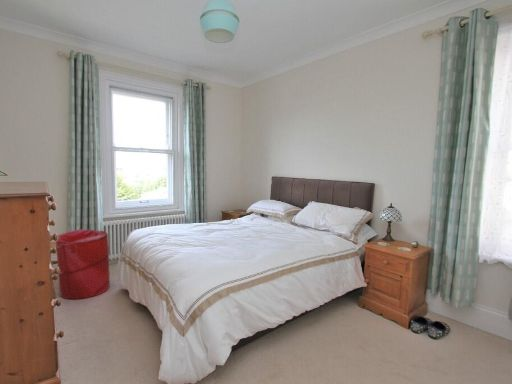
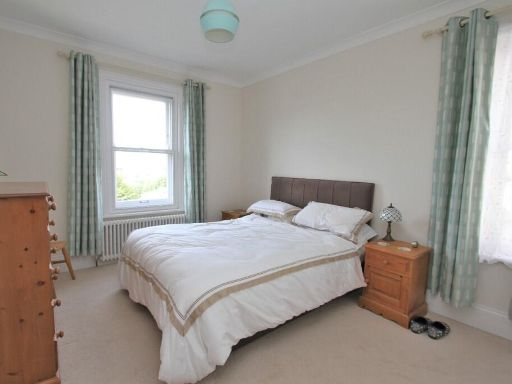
- laundry hamper (83, 261)
